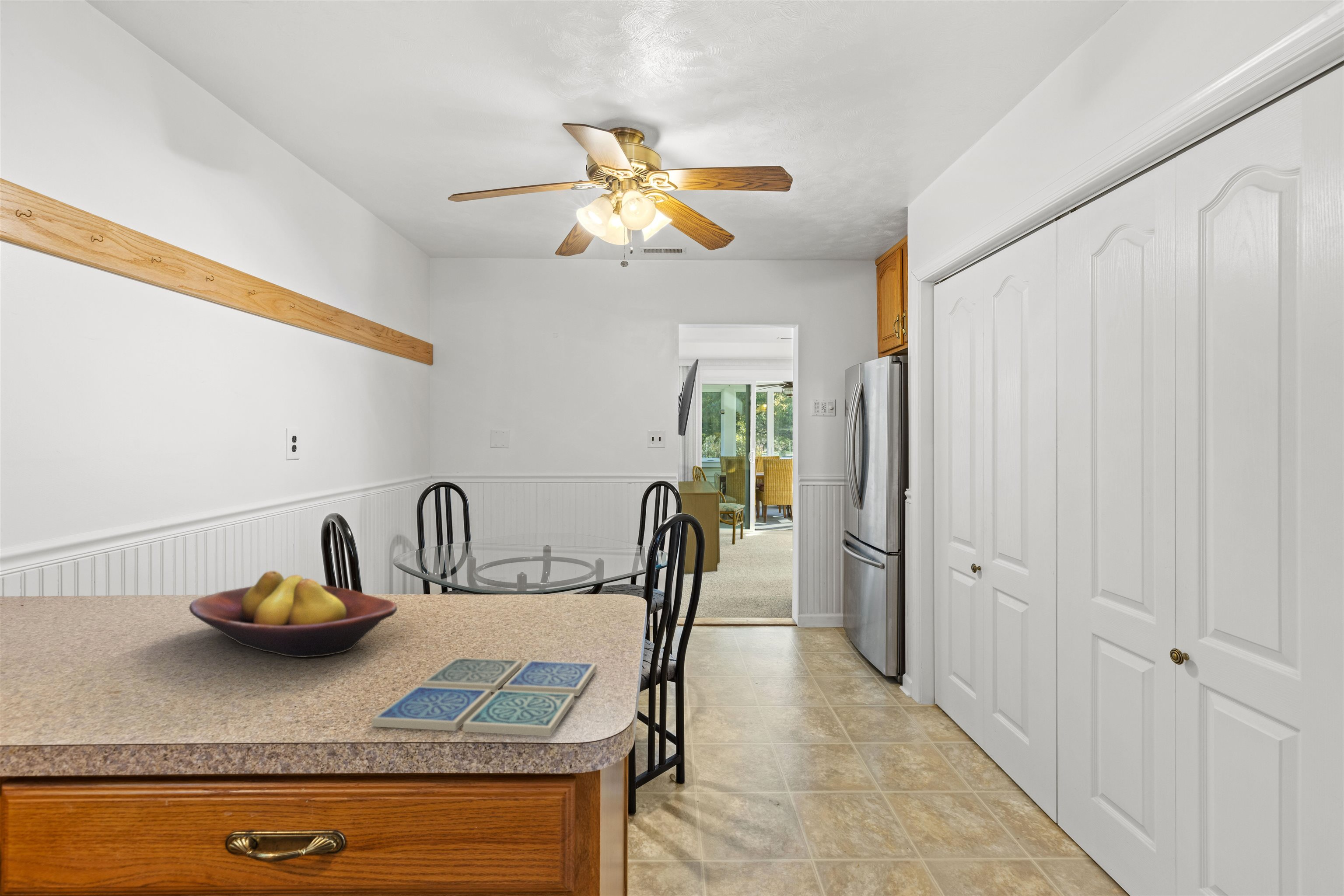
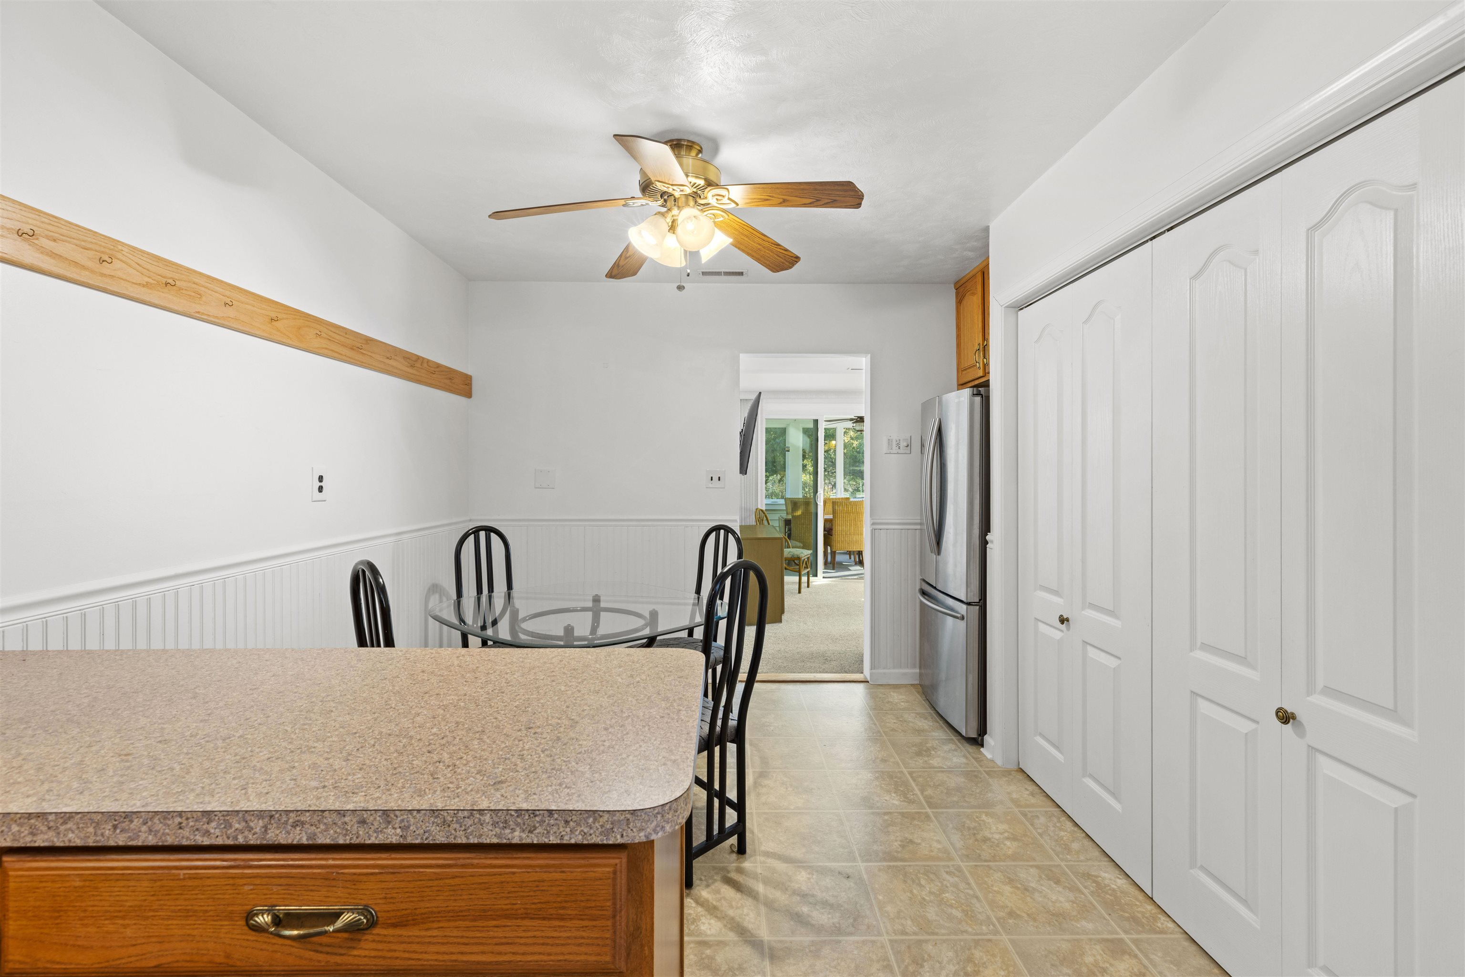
- drink coaster (497, 691)
- fruit bowl (293, 607)
